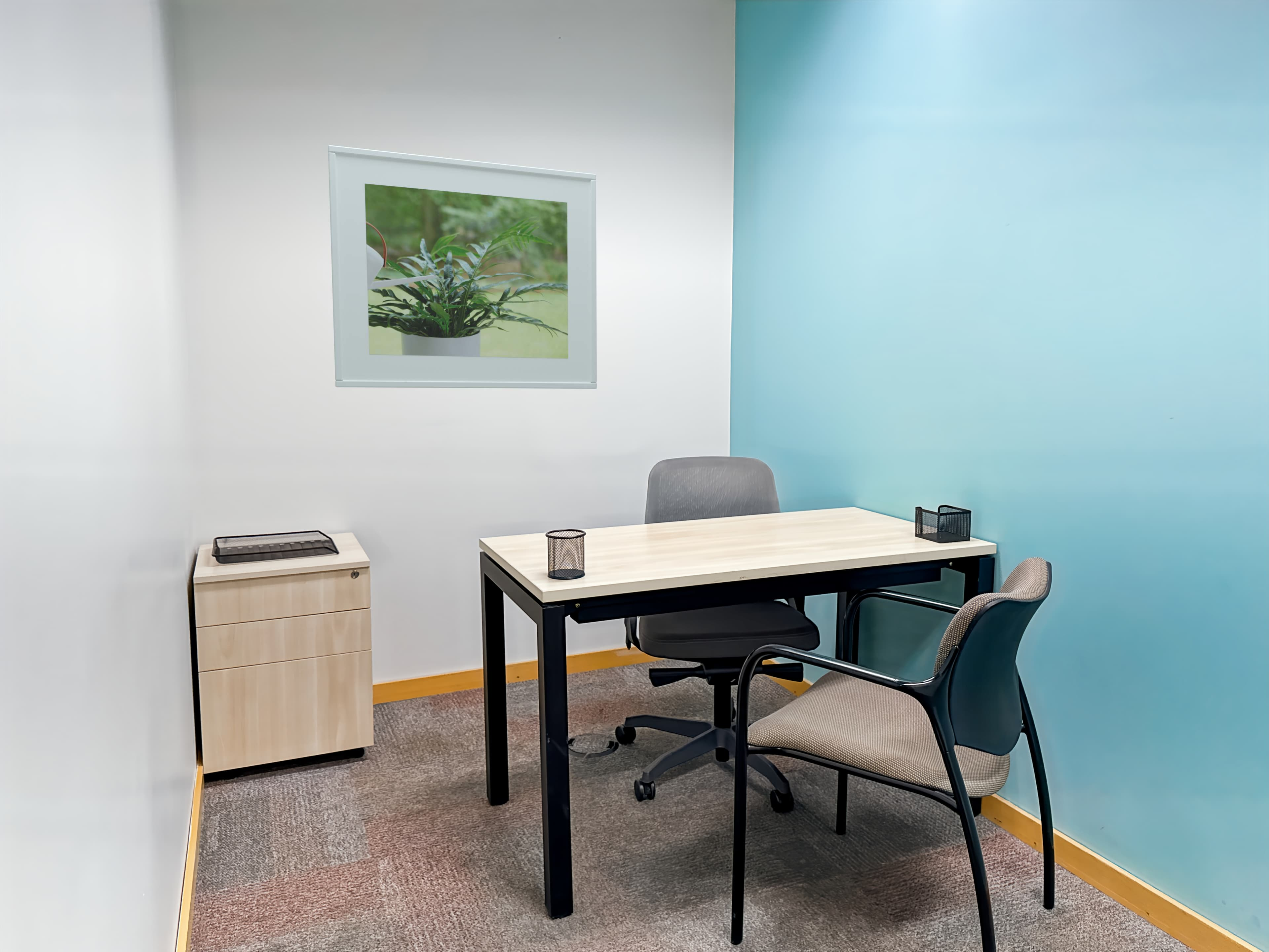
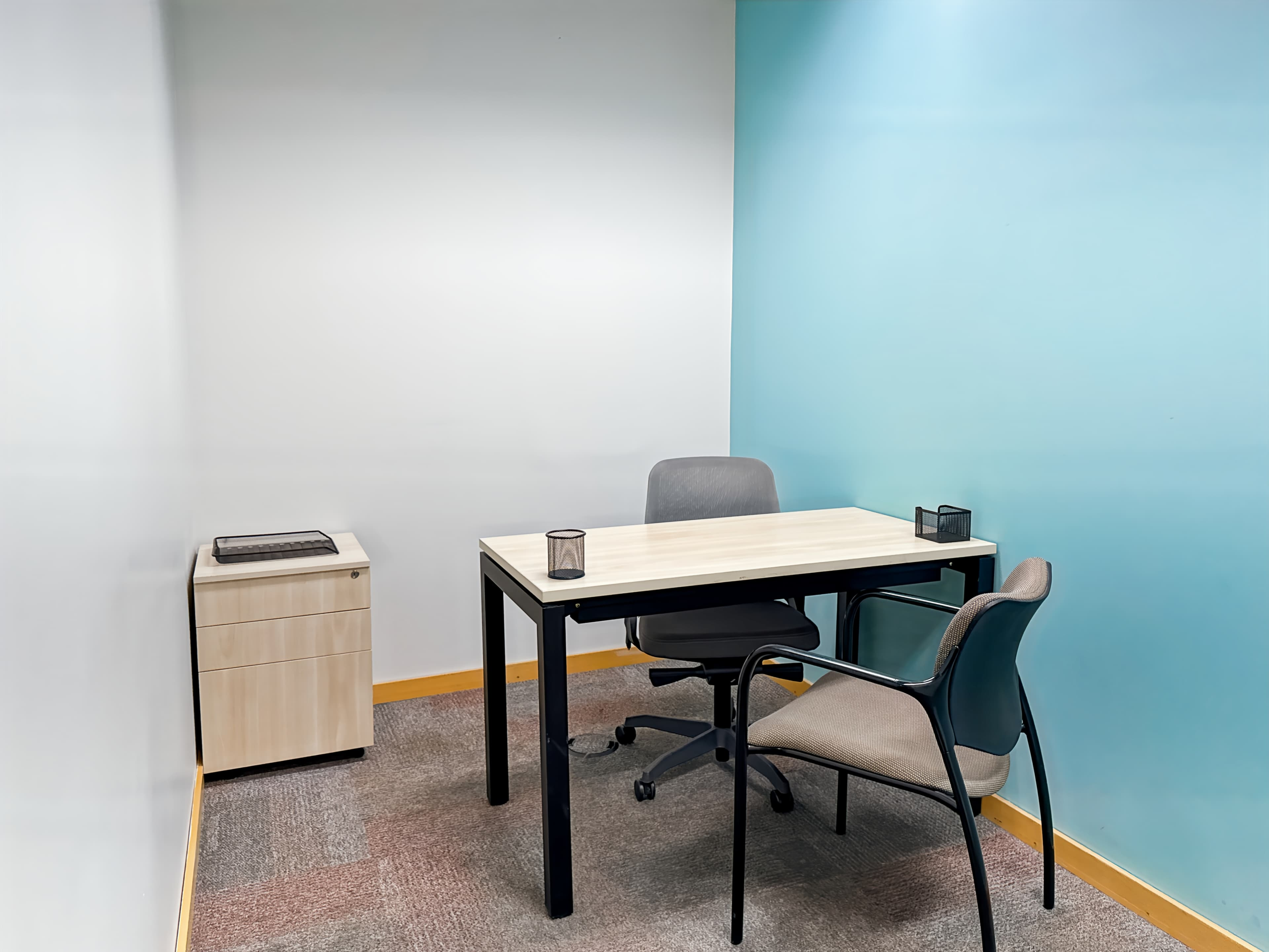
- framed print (472, 276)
